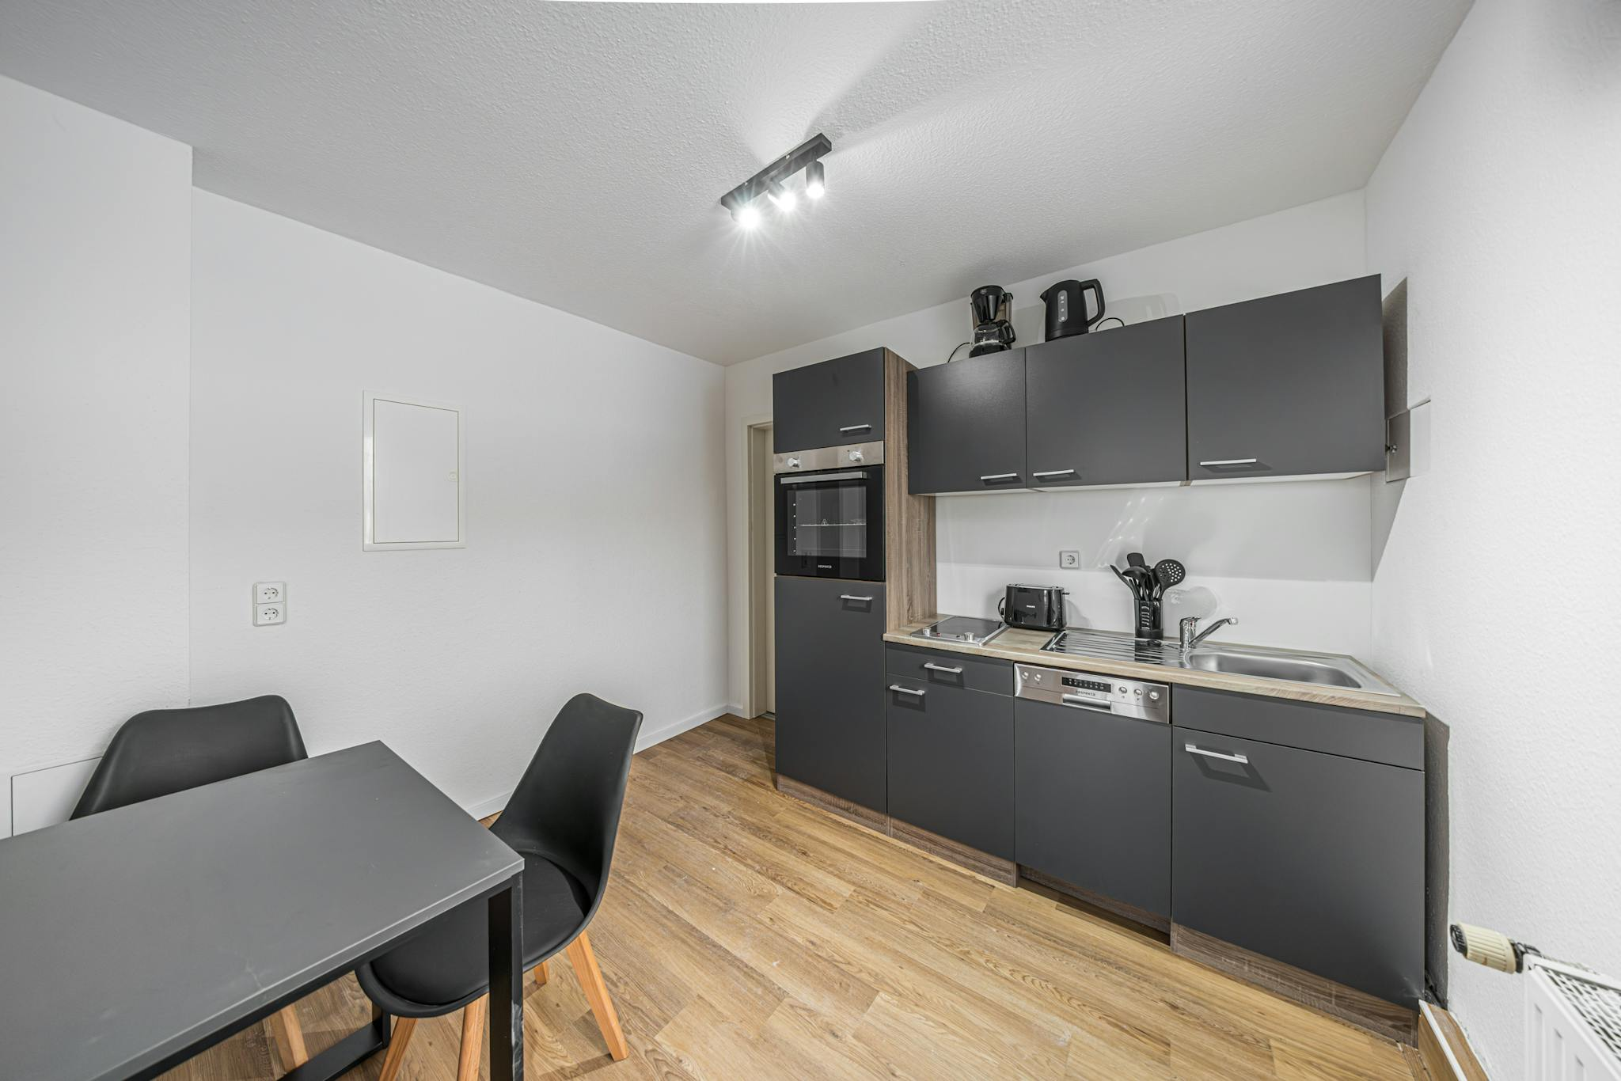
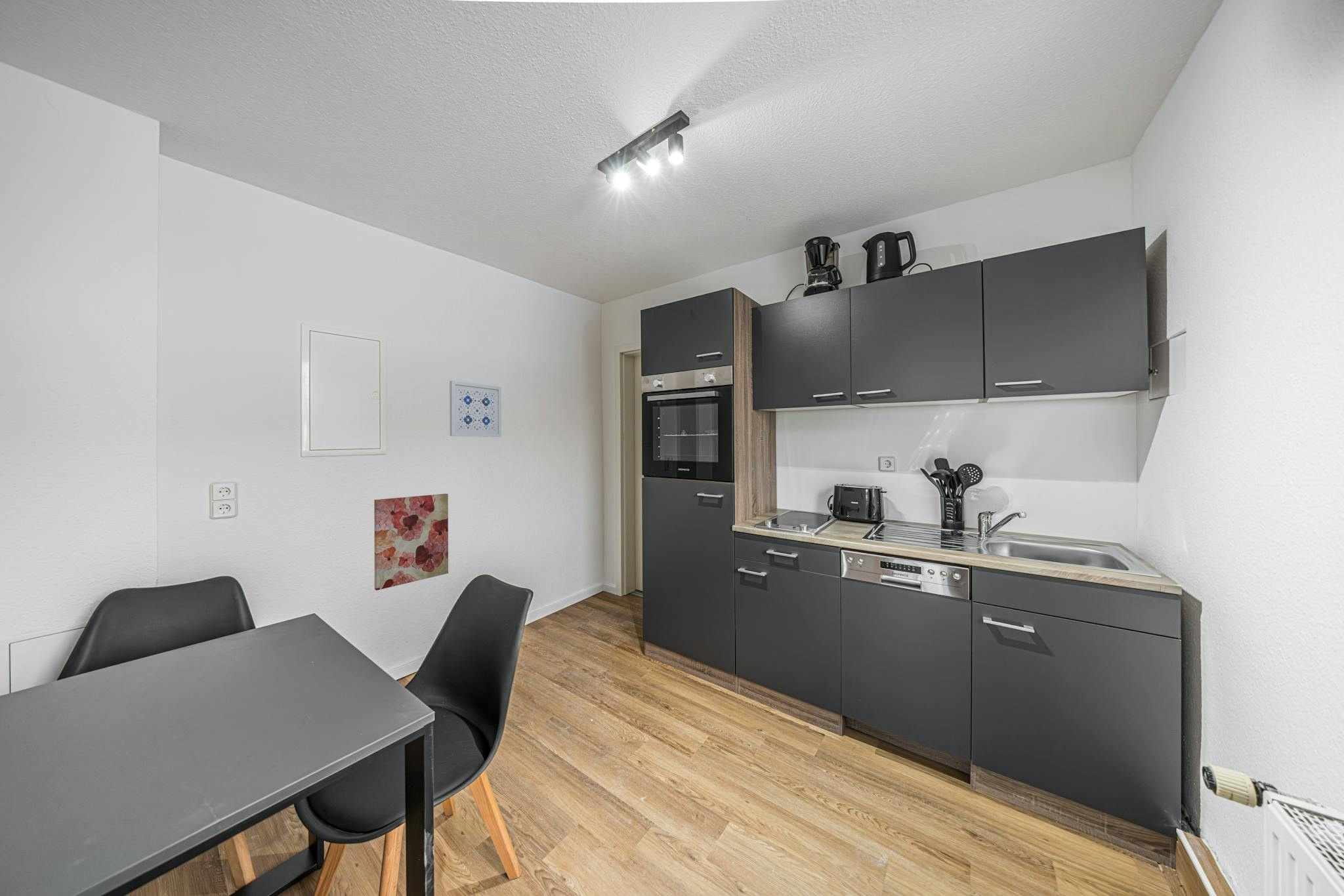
+ wall art (413, 539)
+ wall art (476, 410)
